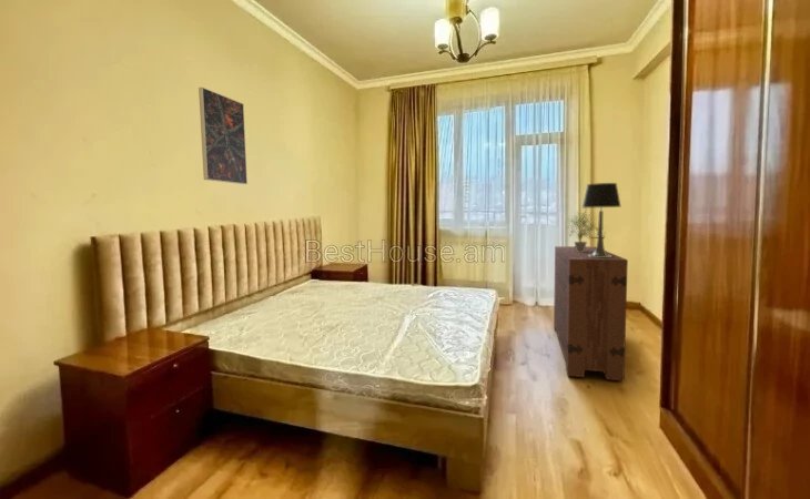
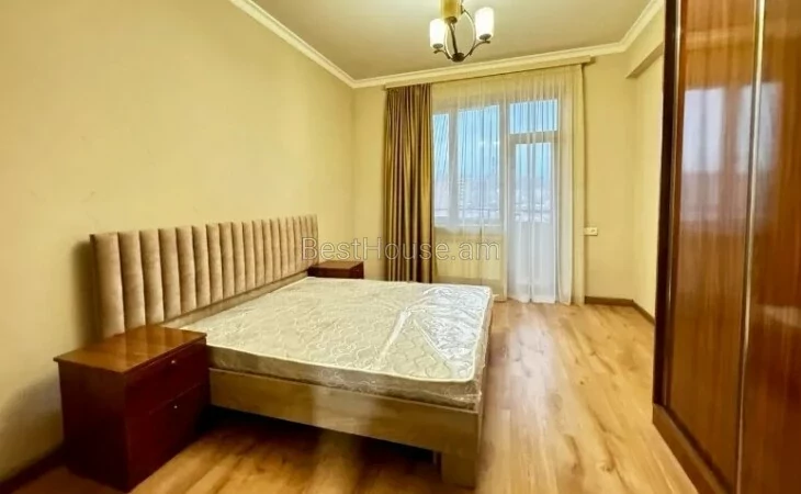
- potted plant (583, 228)
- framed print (224, 139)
- table lamp (600, 220)
- dresser (583, 301)
